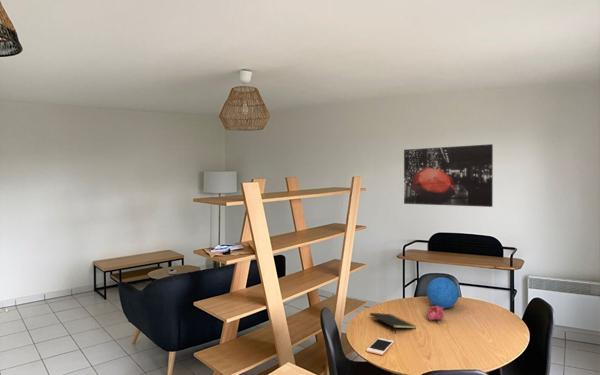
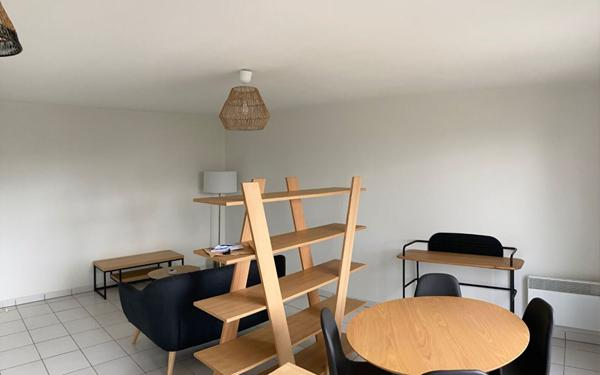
- decorative ball (442, 292)
- notepad (392, 320)
- flower (434, 313)
- wall art (445, 176)
- cell phone (380, 346)
